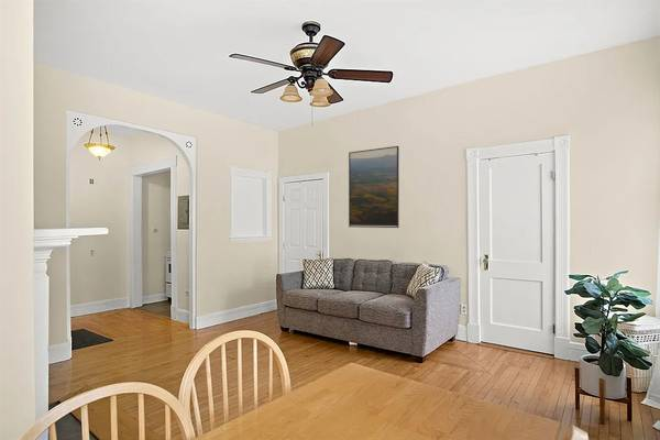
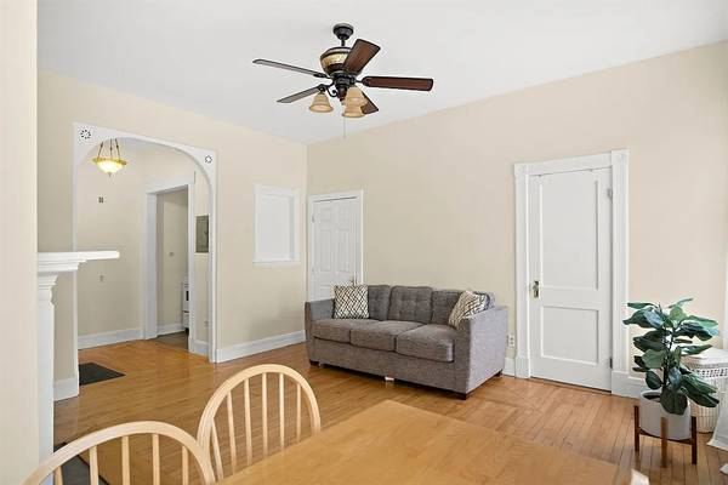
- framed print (372, 188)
